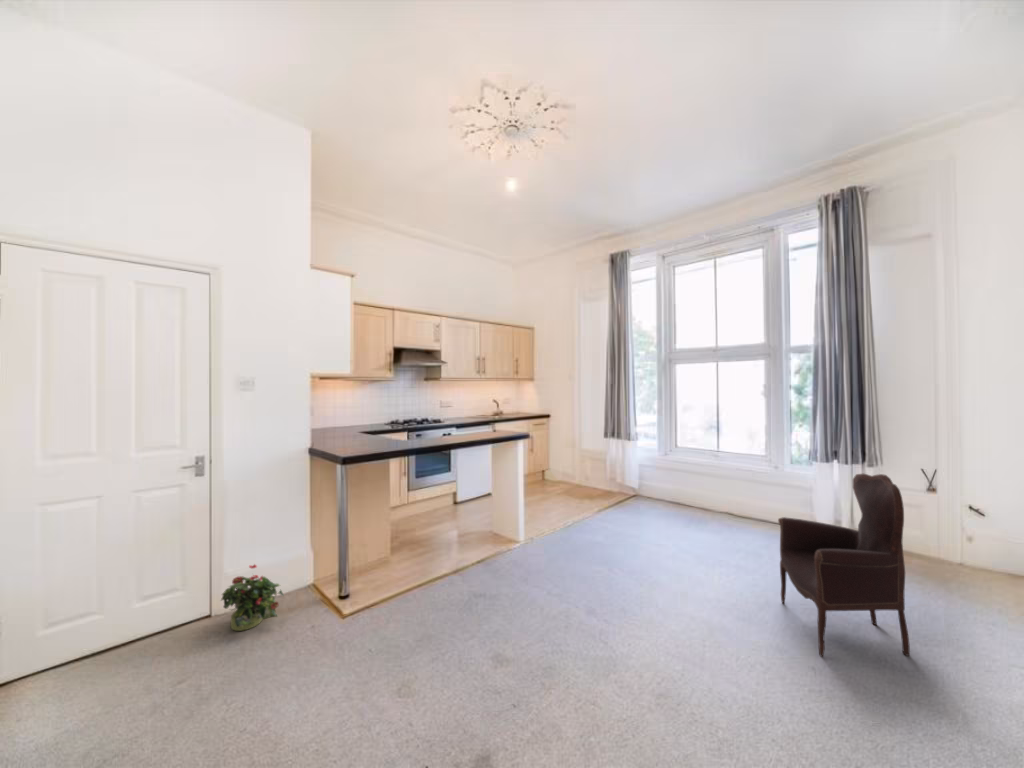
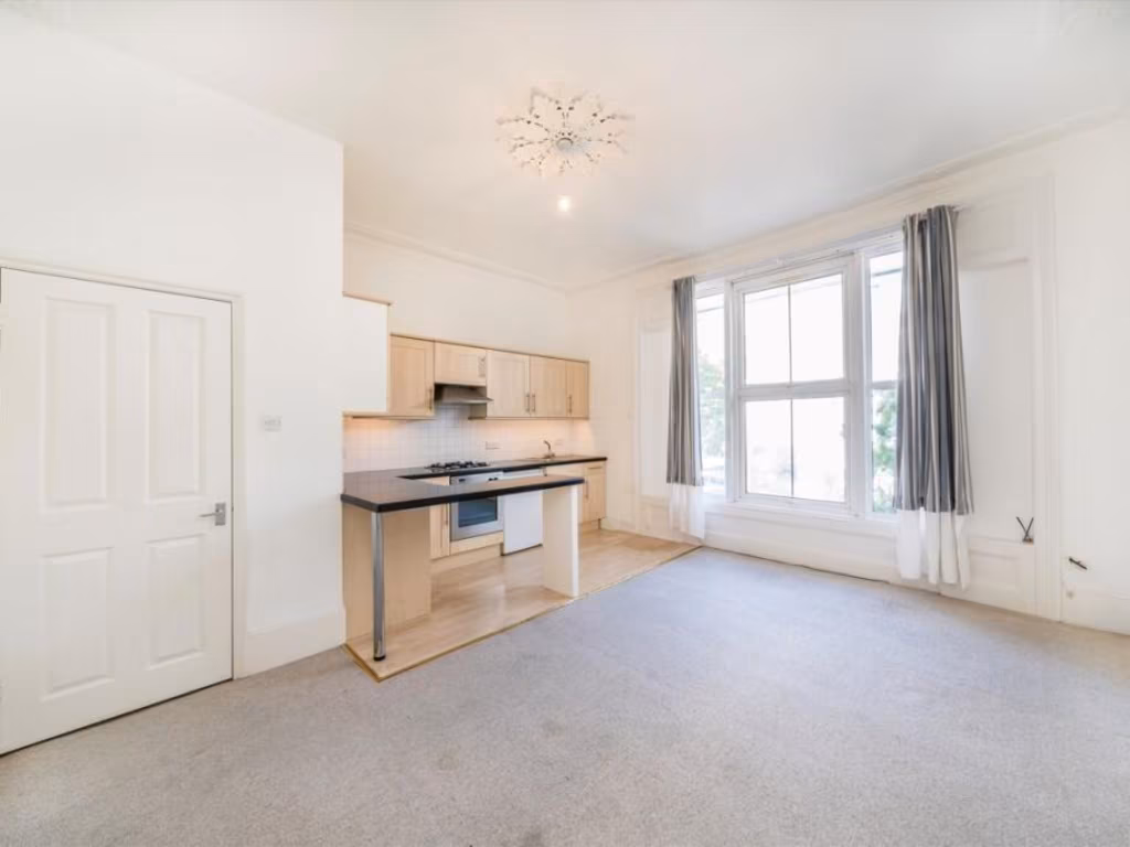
- armchair (841, 552)
- potted plant (254, 595)
